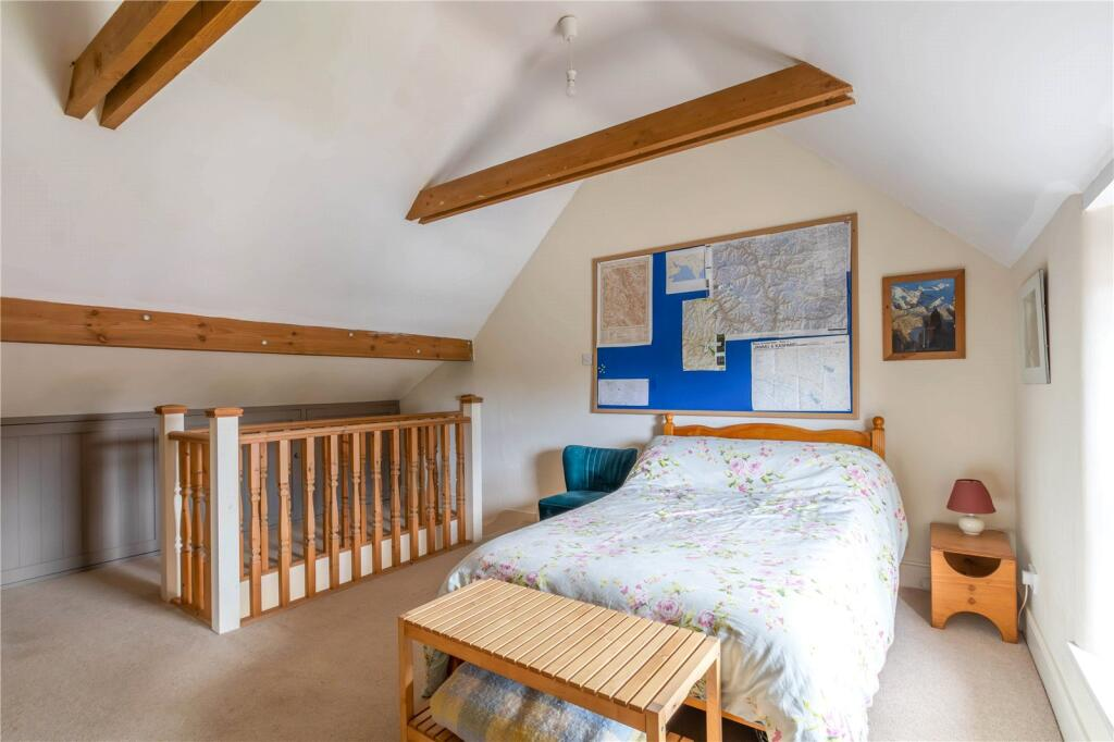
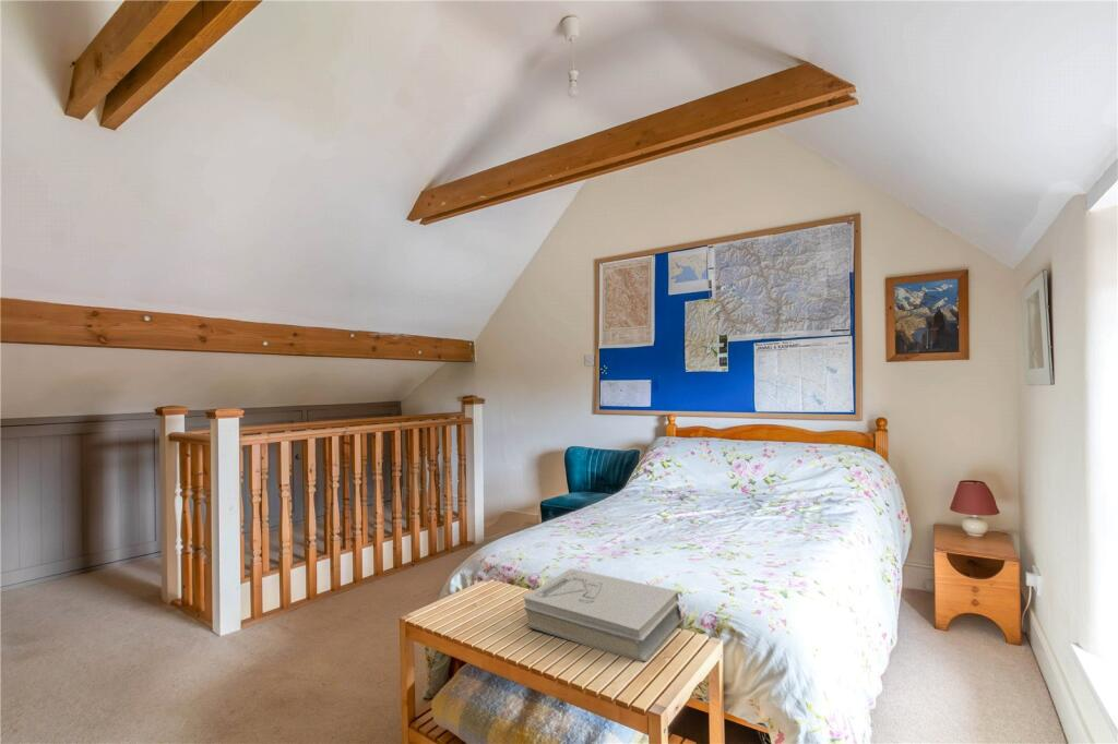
+ books (603, 609)
